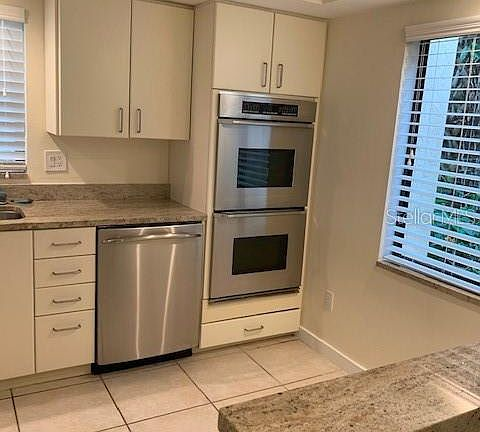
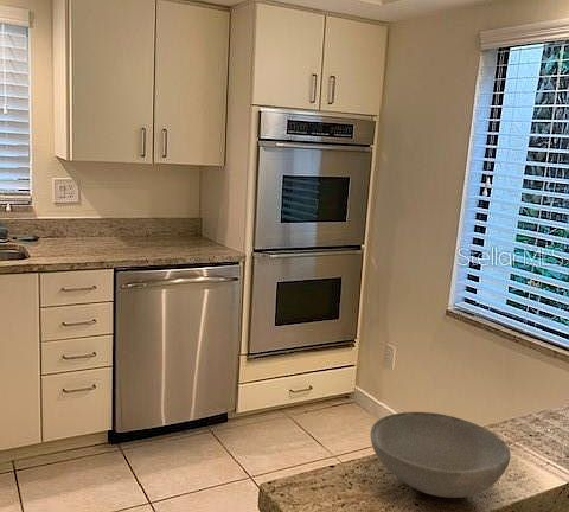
+ bowl (436, 459)
